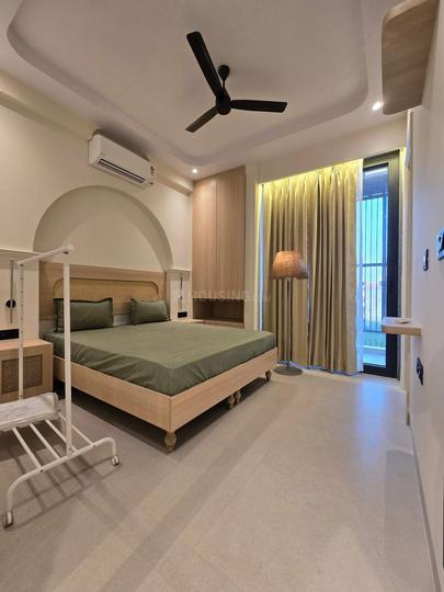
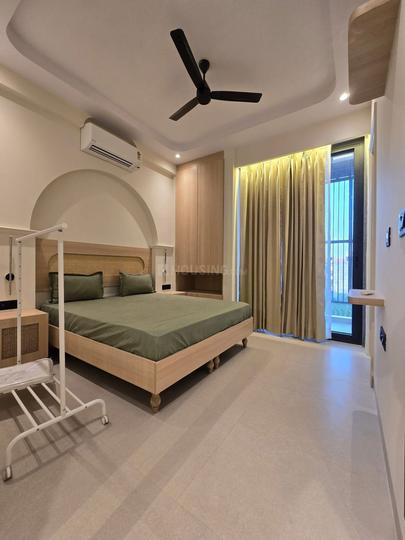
- floor lamp (287, 311)
